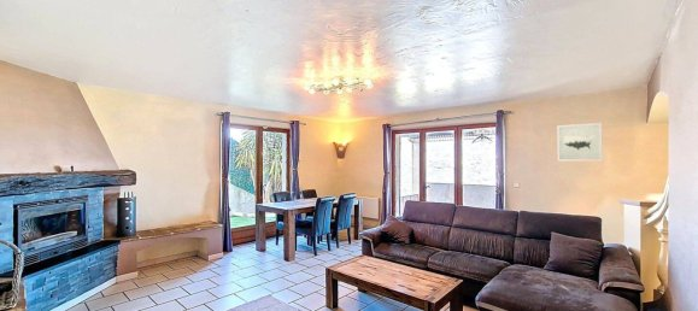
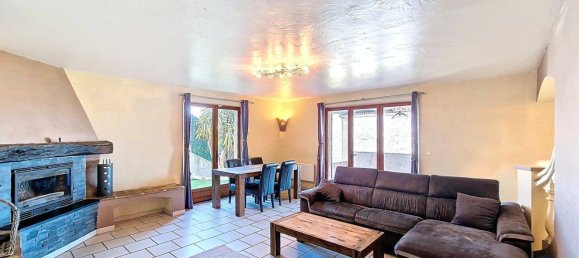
- wall art (579, 142)
